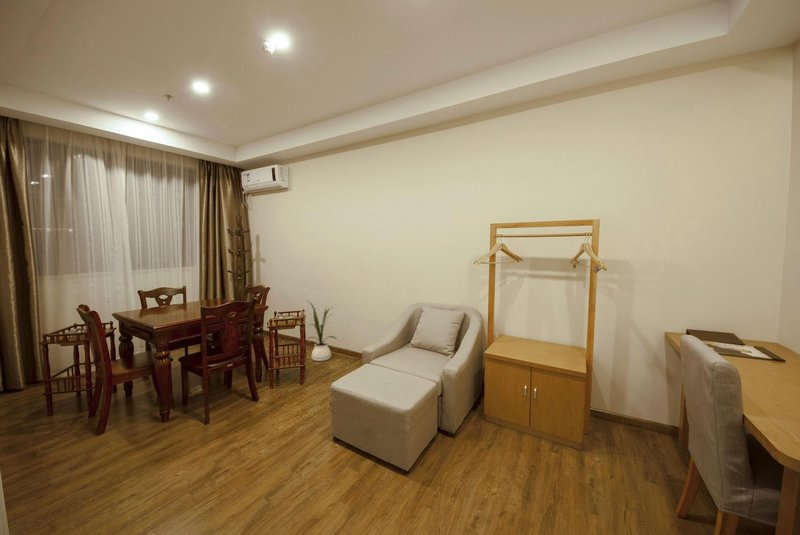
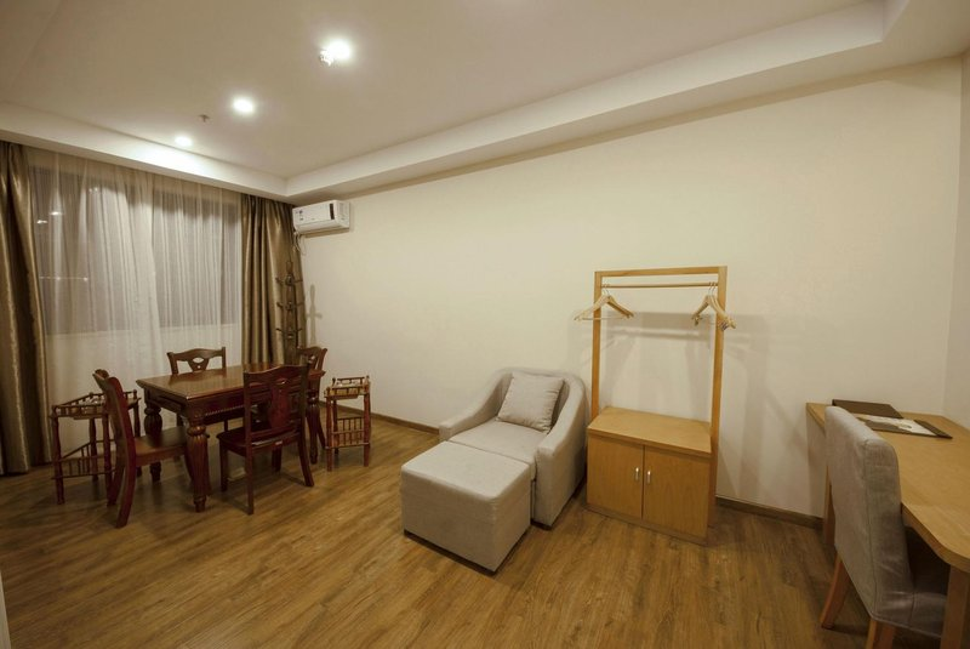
- house plant (319, 329)
